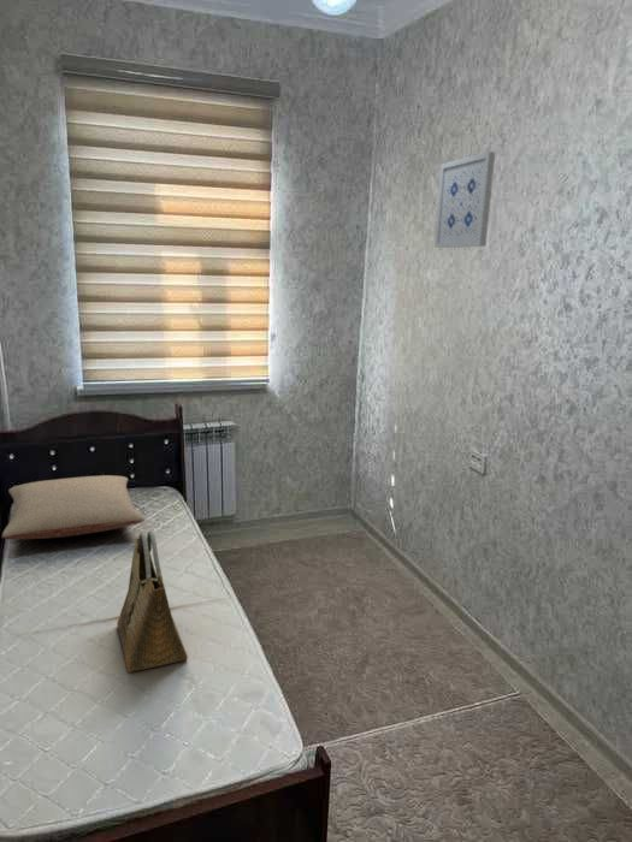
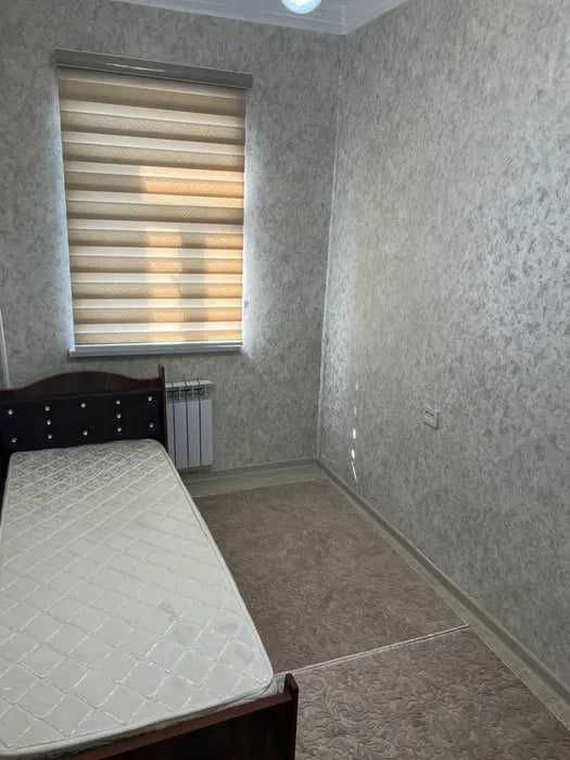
- pillow (72, 504)
- grocery bag (149, 589)
- wall art (462, 203)
